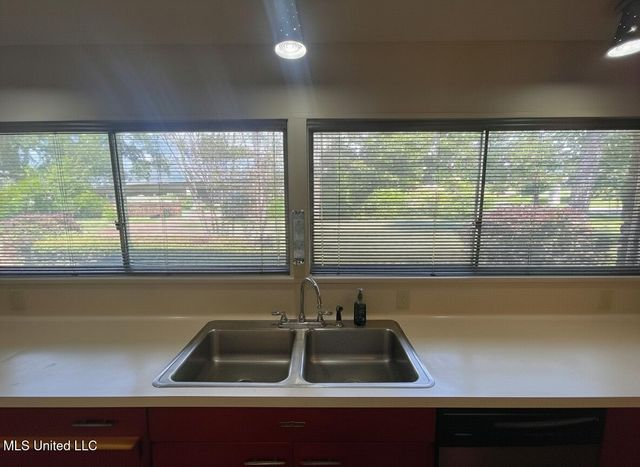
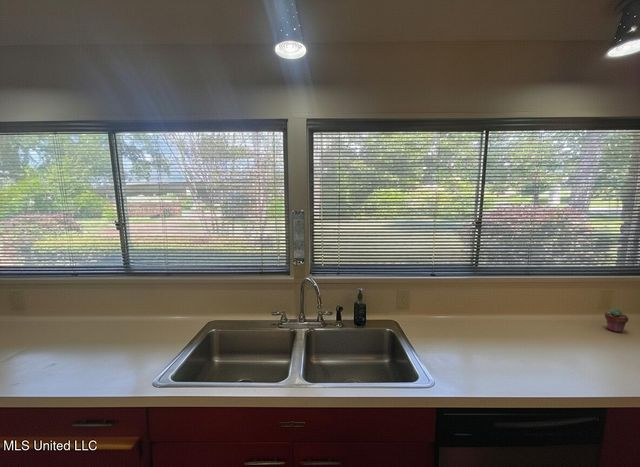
+ potted succulent (615, 319)
